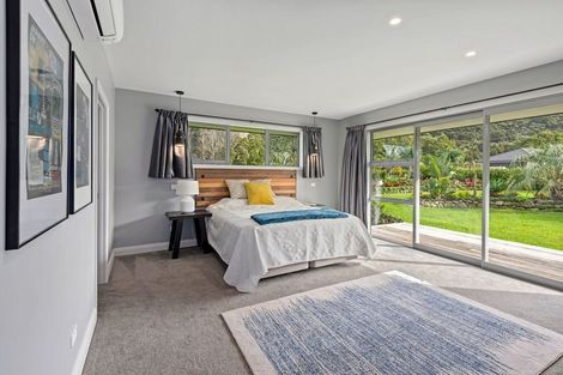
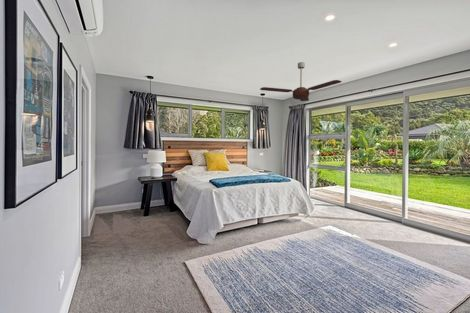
+ ceiling fan (300, 82)
